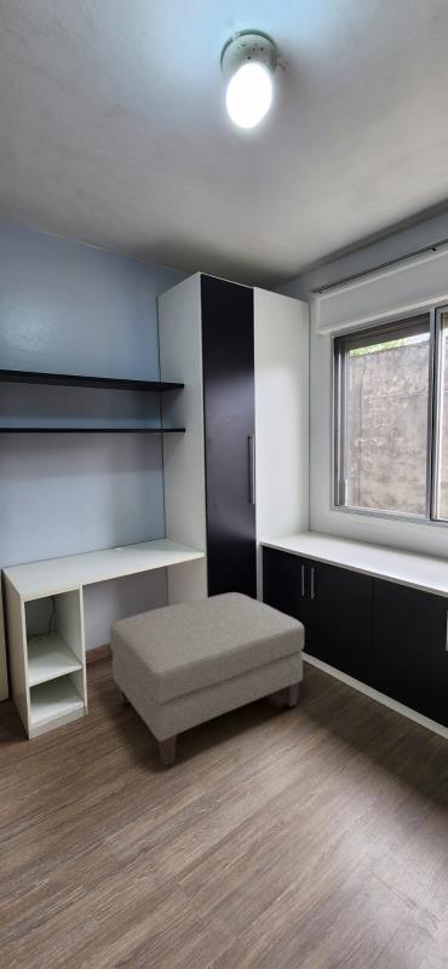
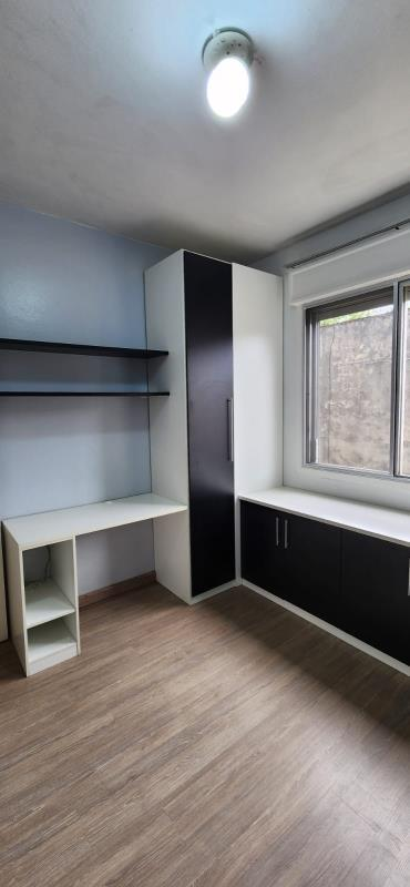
- ottoman (206, 659)
